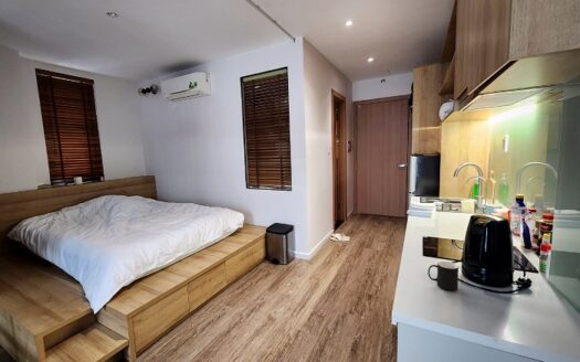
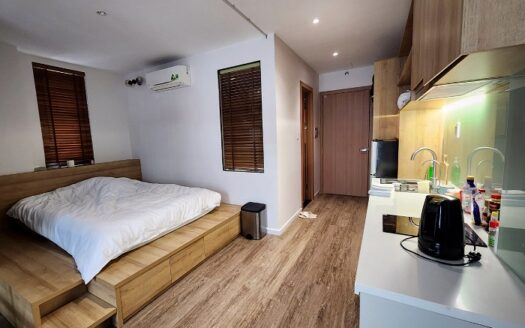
- cup (442, 275)
